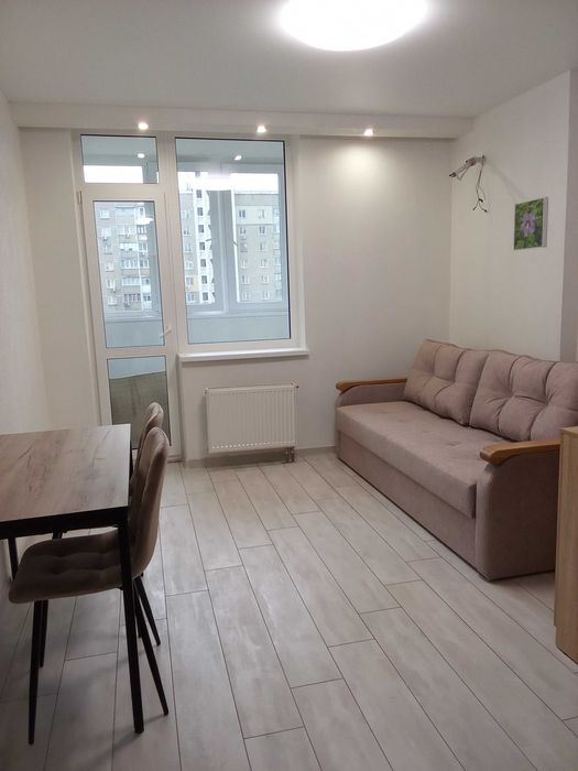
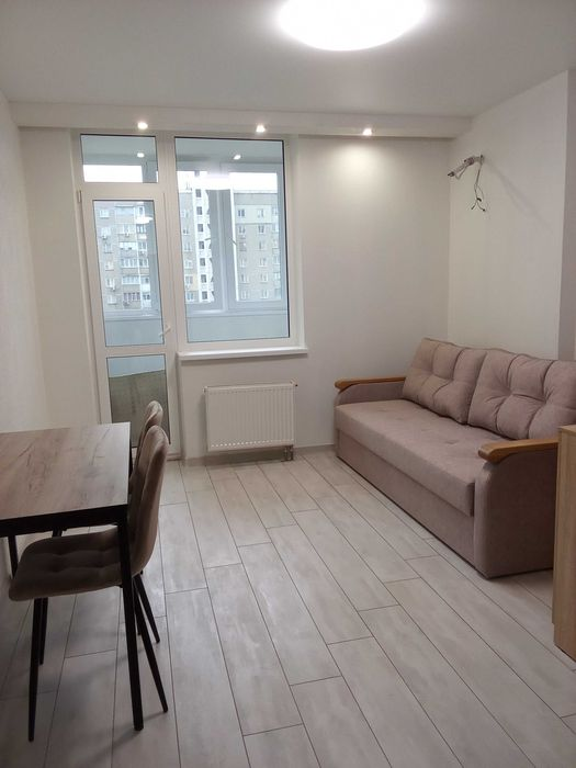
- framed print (530, 225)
